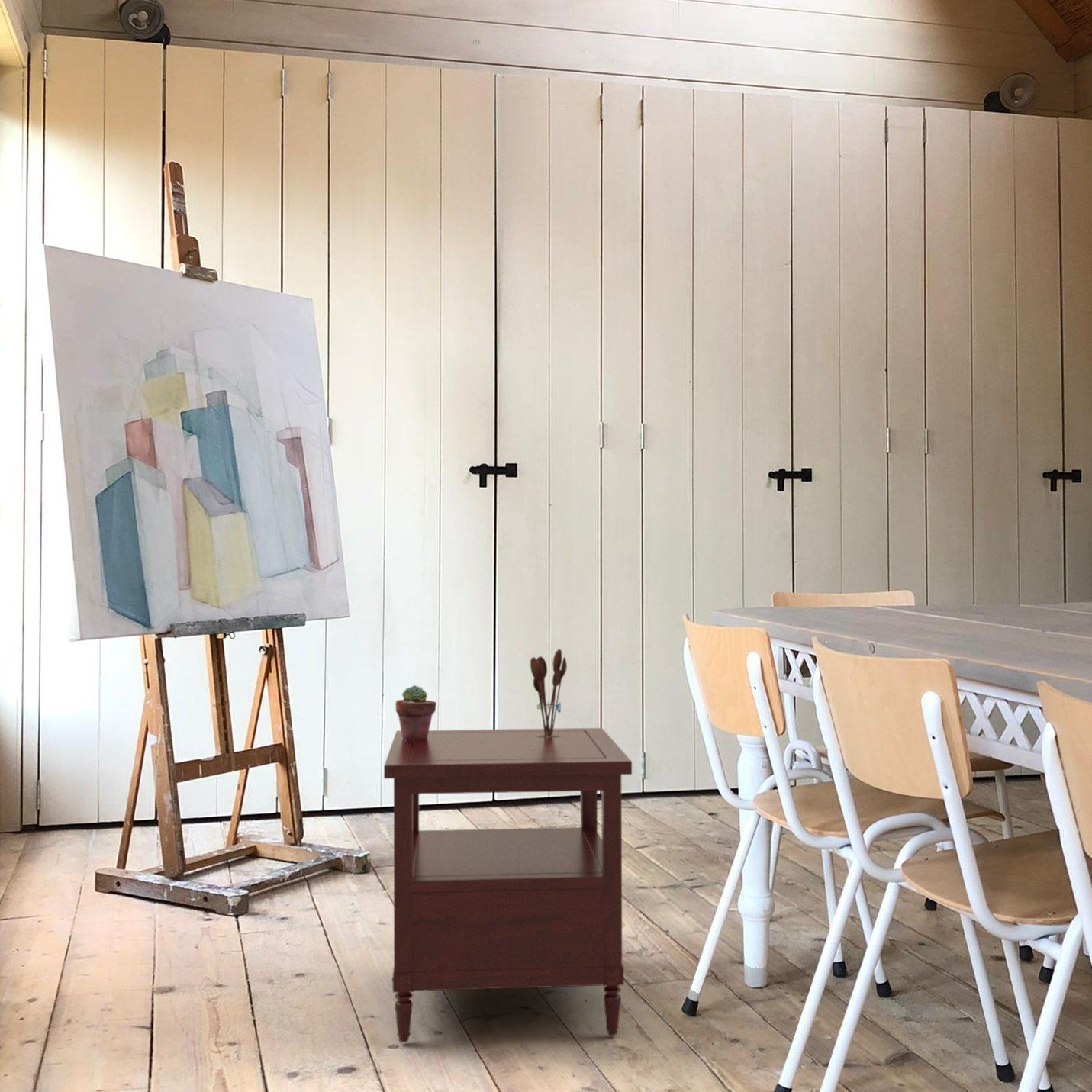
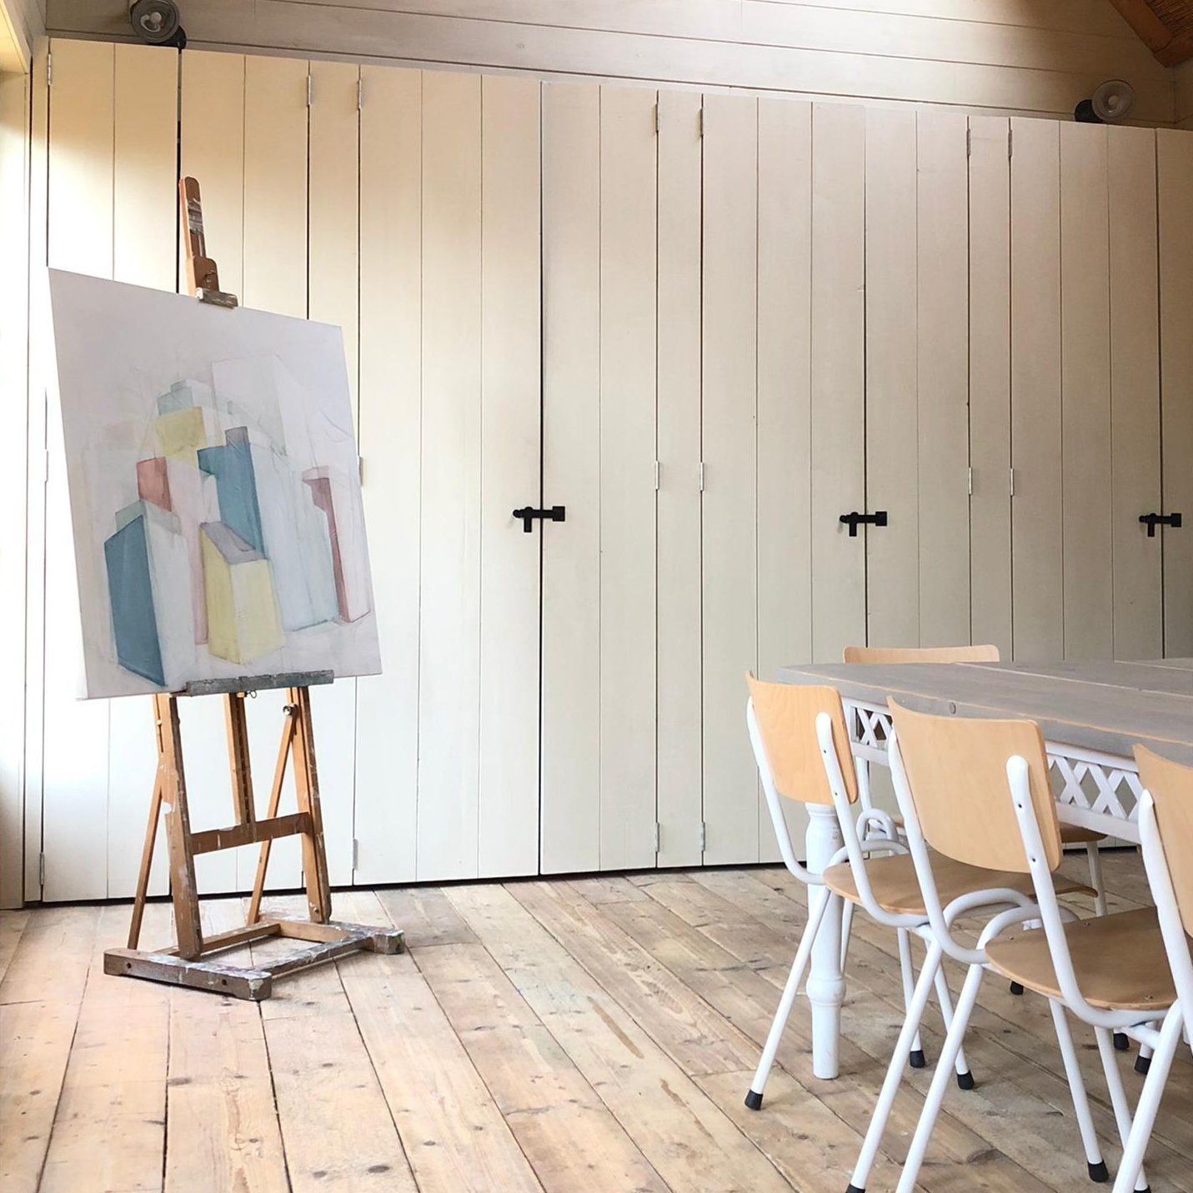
- utensil holder (545, 691)
- side table (504, 871)
- potted succulent (415, 710)
